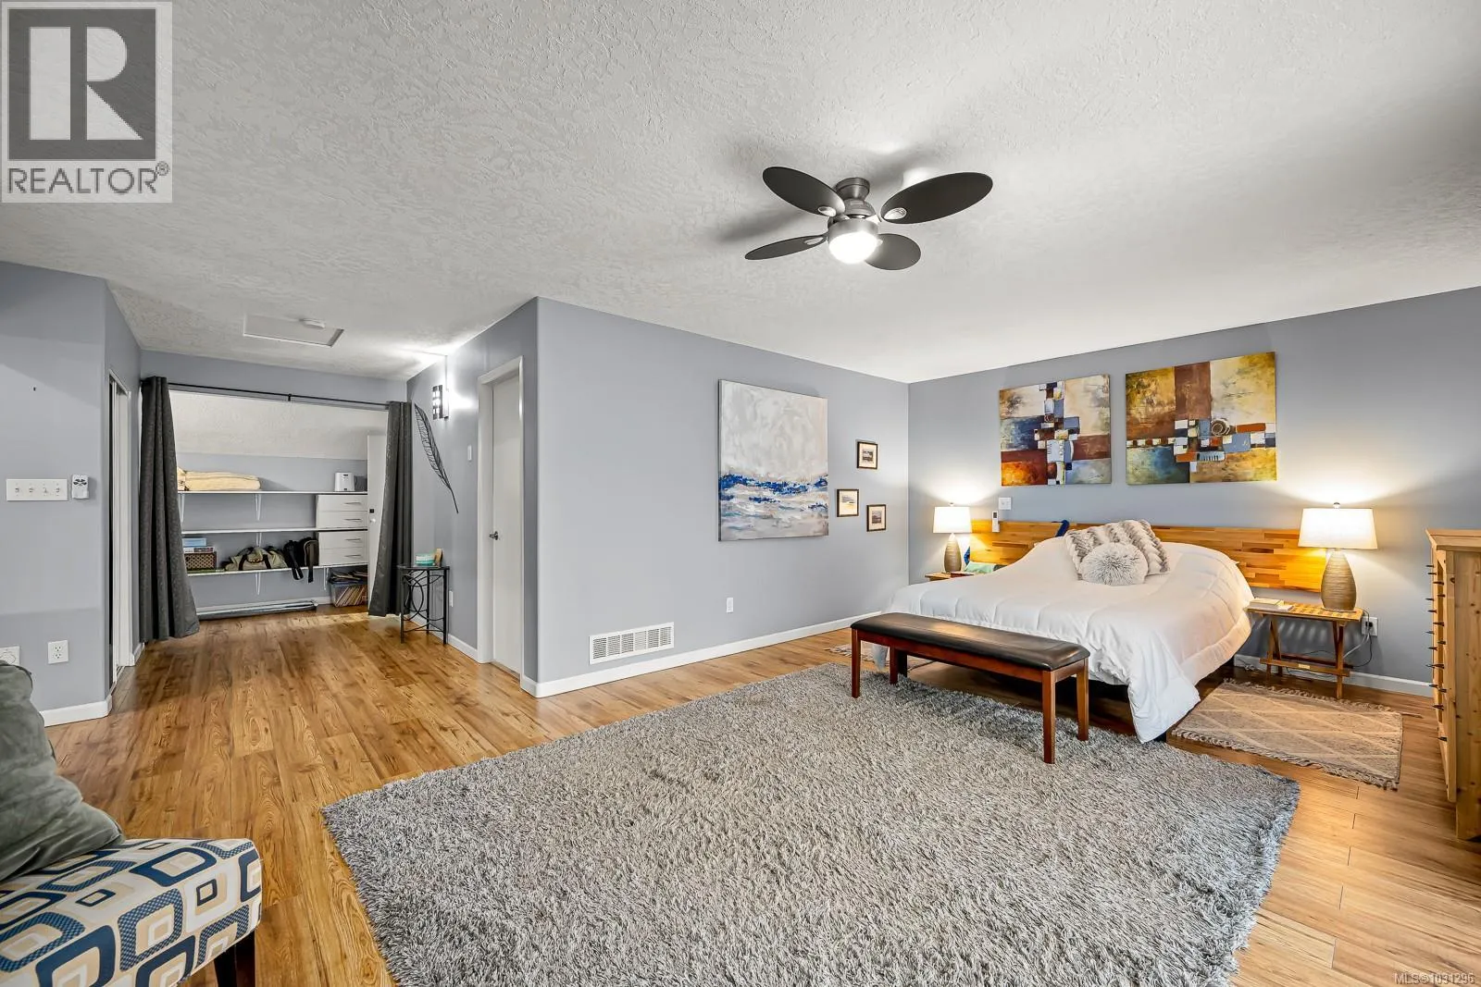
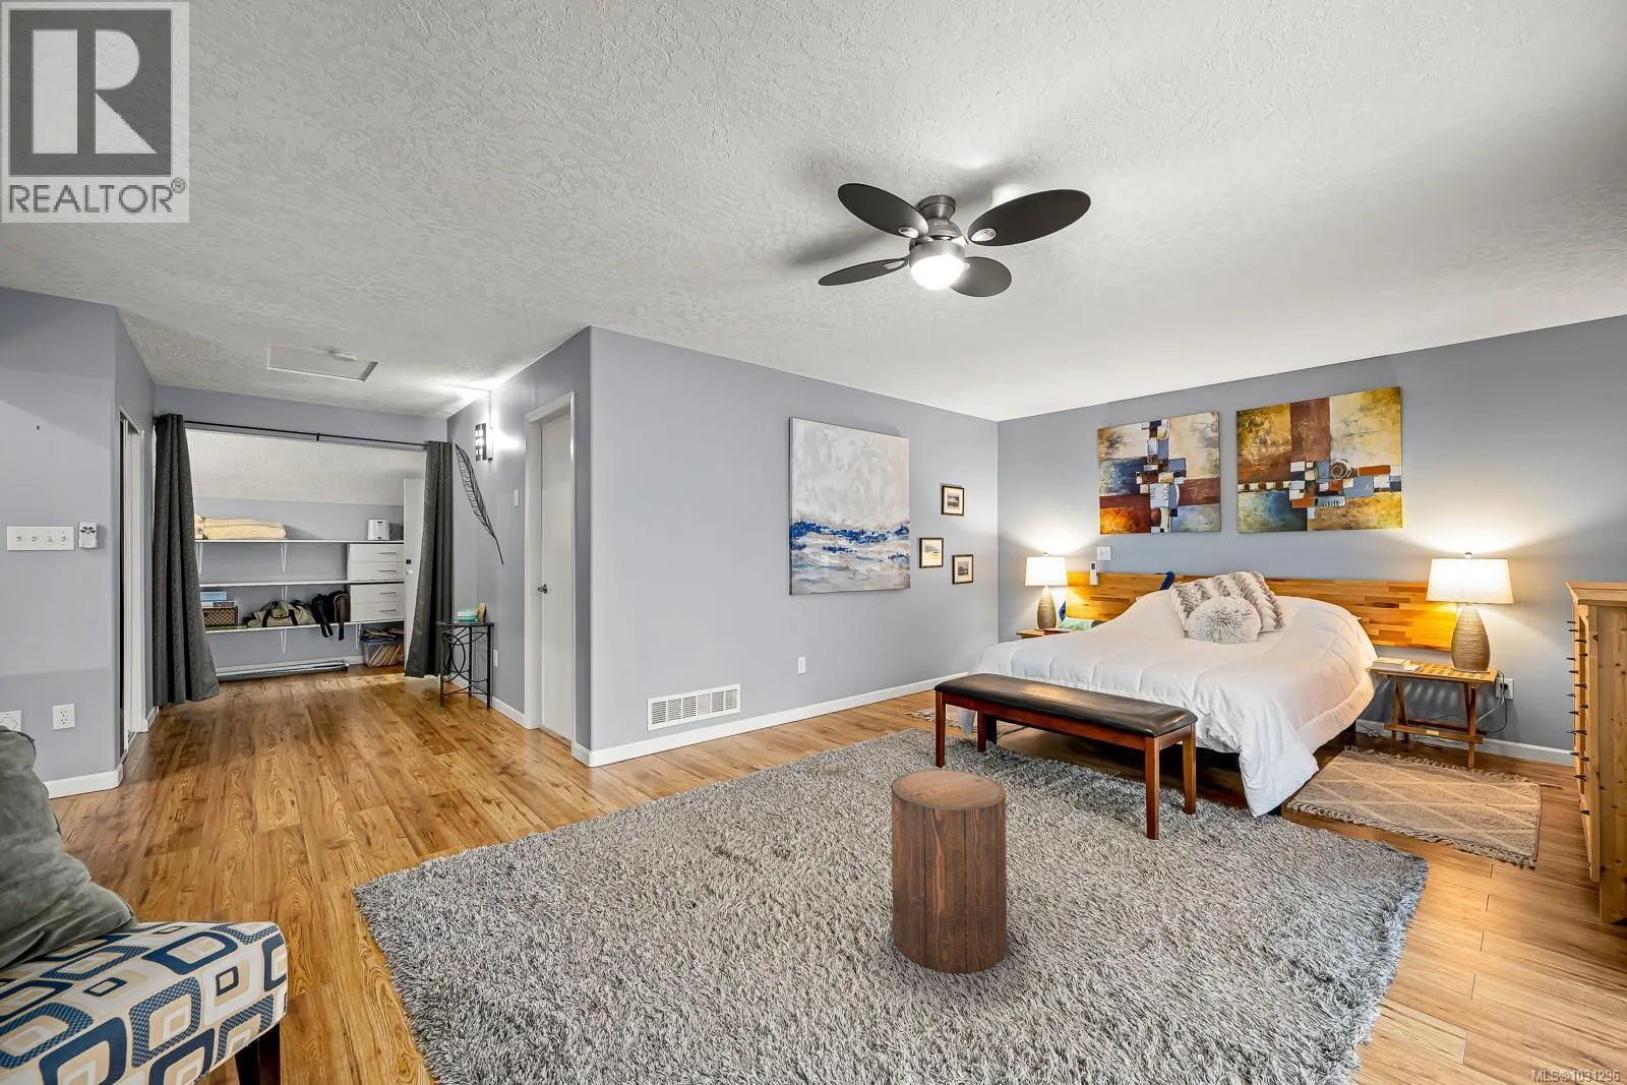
+ stool (948, 862)
